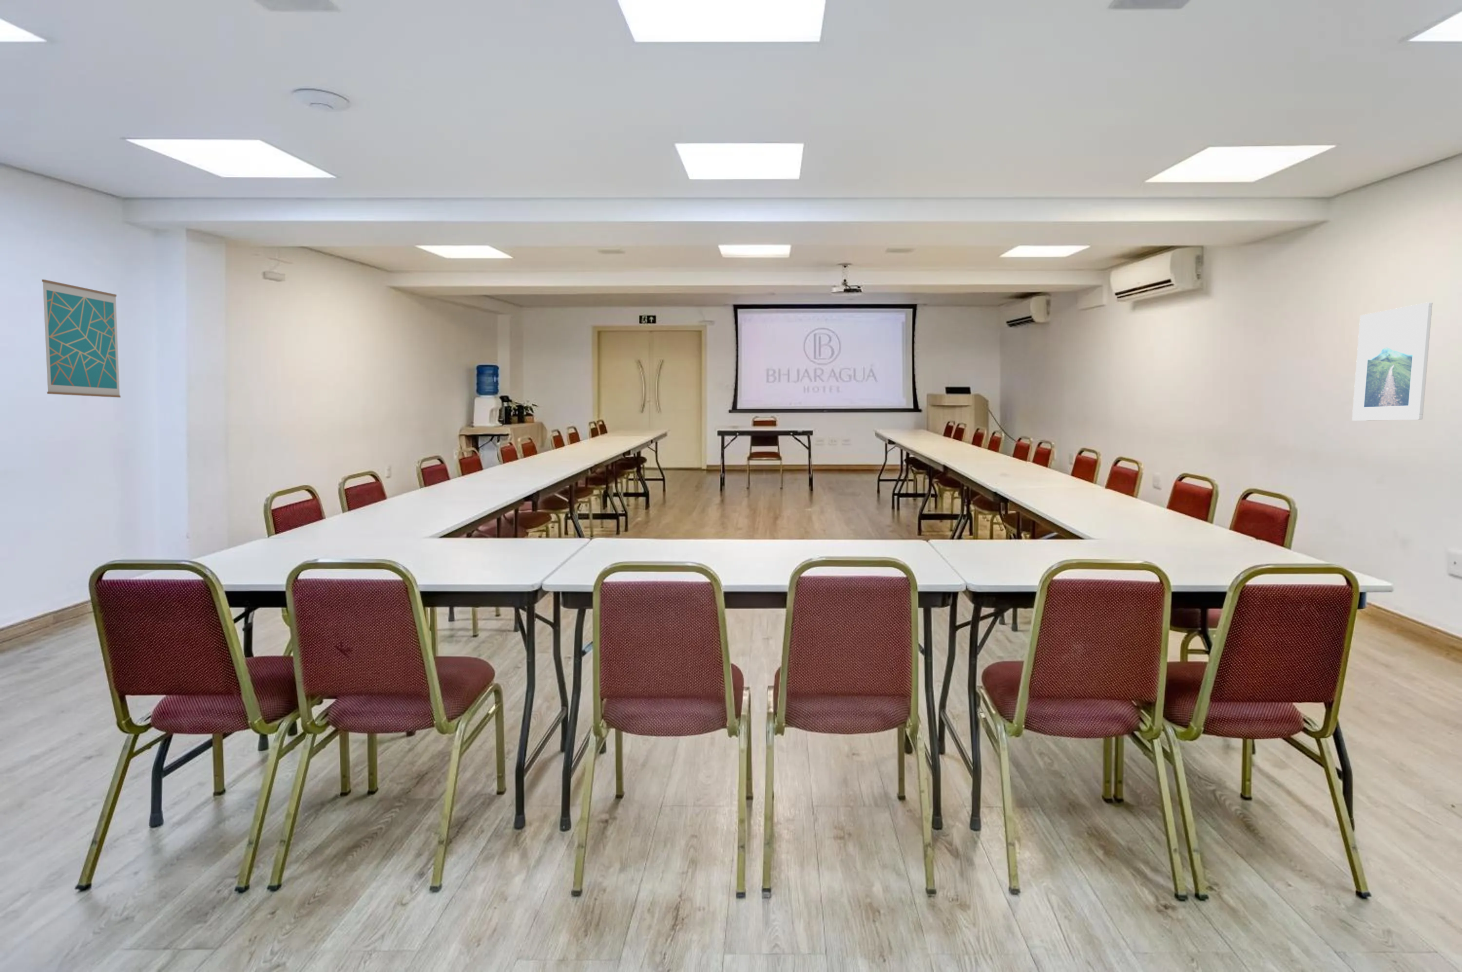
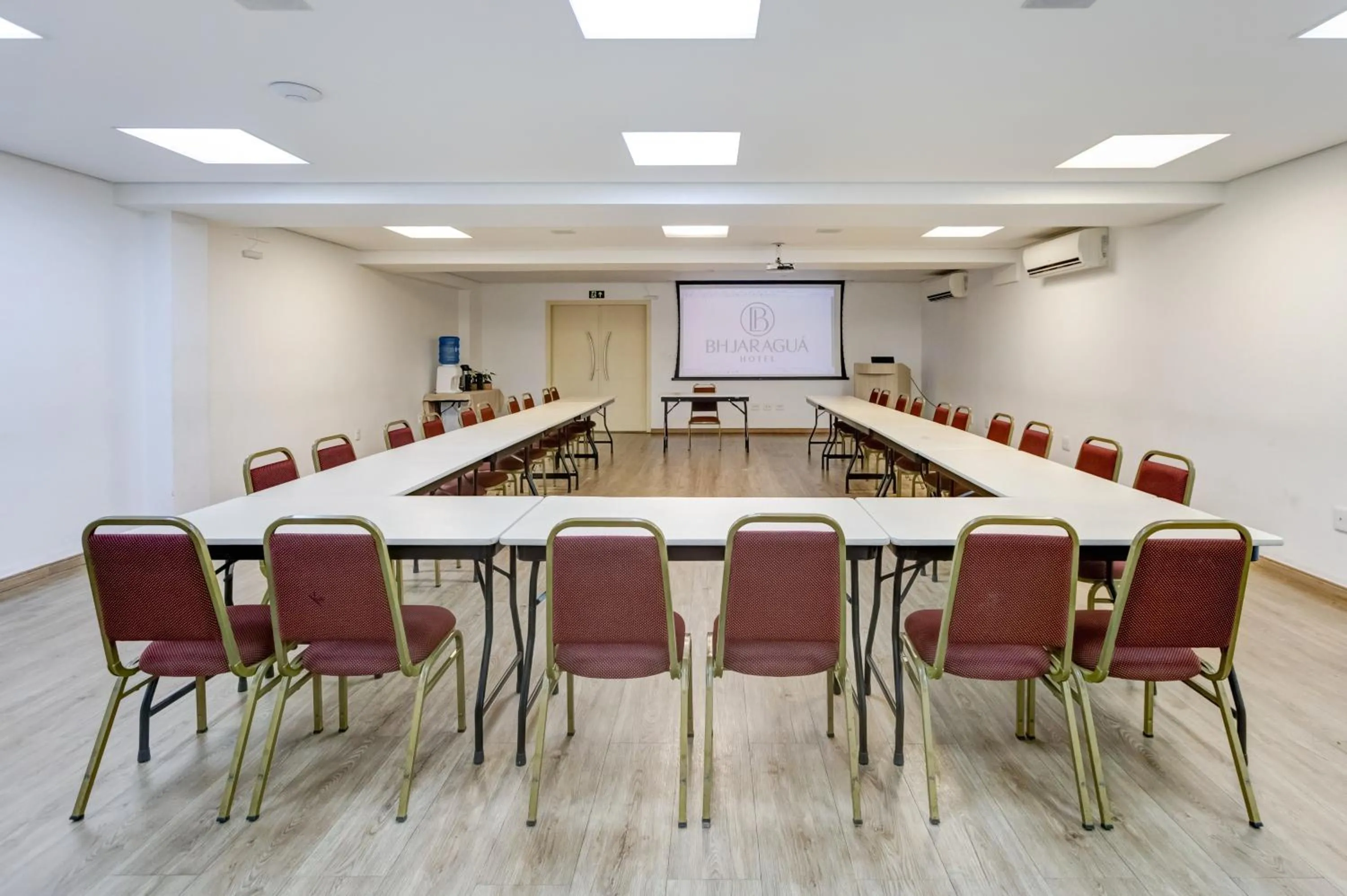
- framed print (1389, 364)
- wall art (84, 342)
